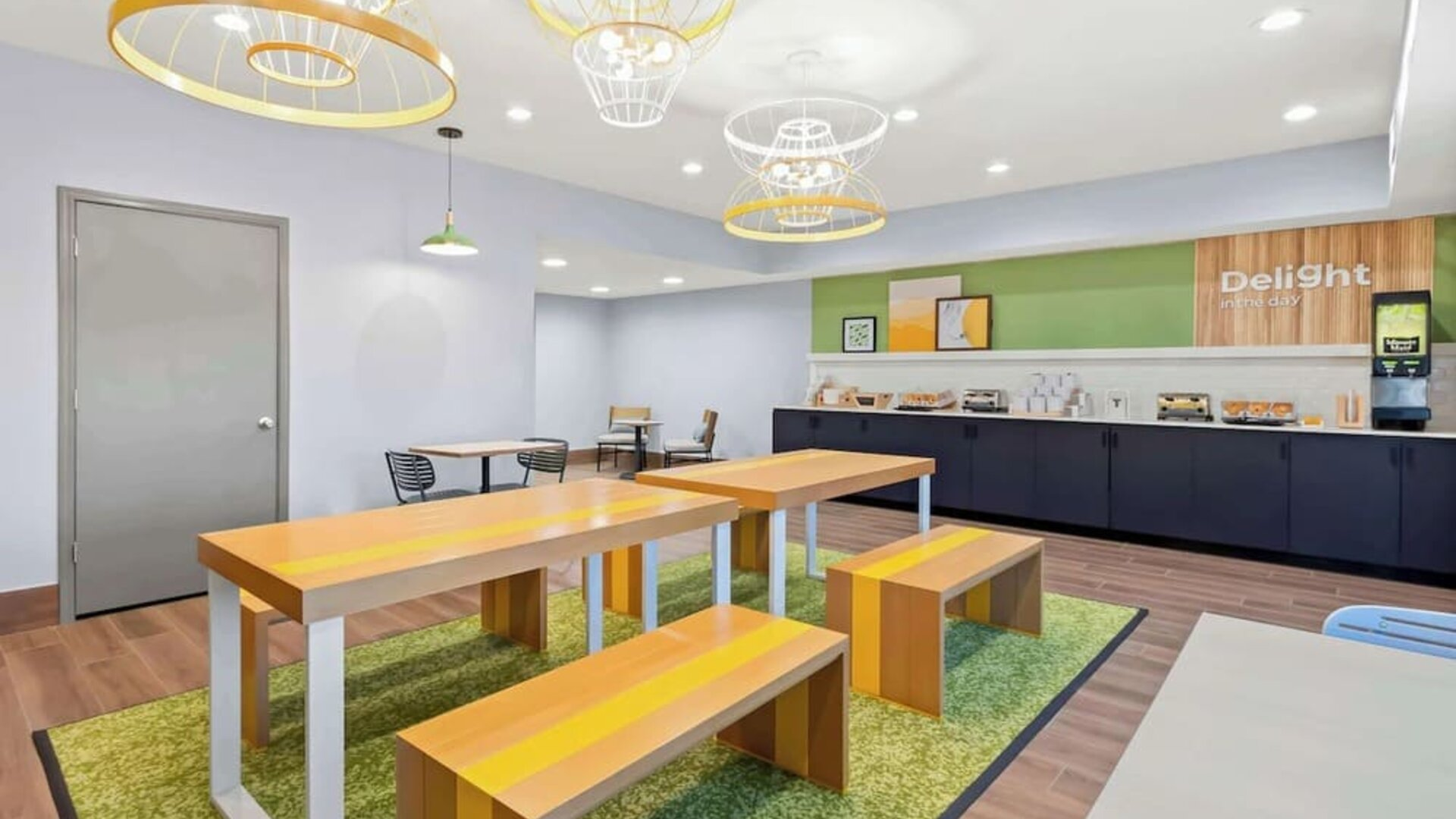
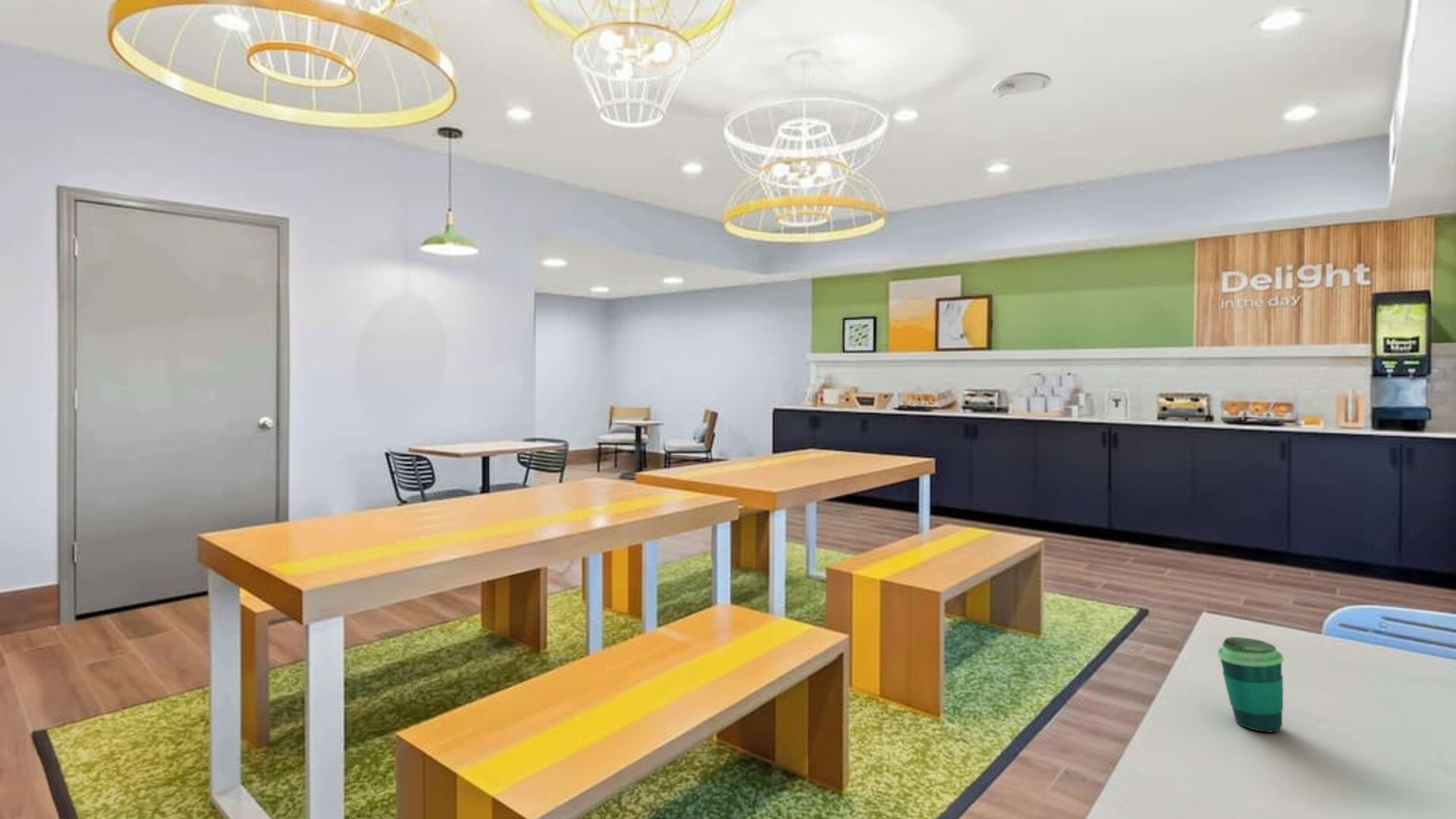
+ smoke detector (1021, 86)
+ cup (1250, 683)
